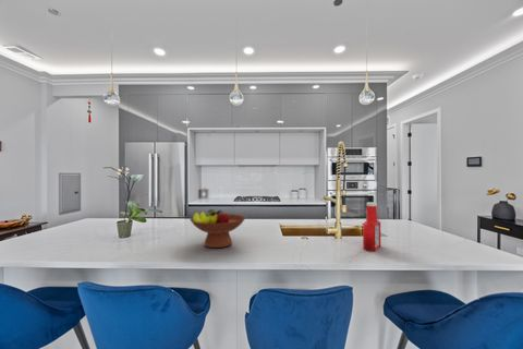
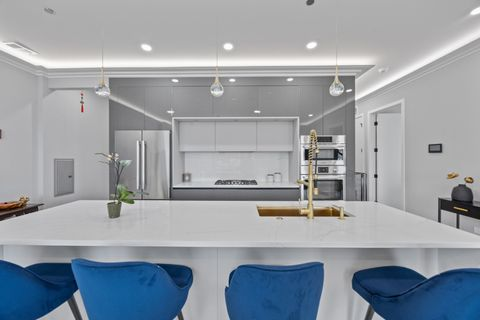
- fruit bowl (218, 226)
- soap bottle (372, 225)
